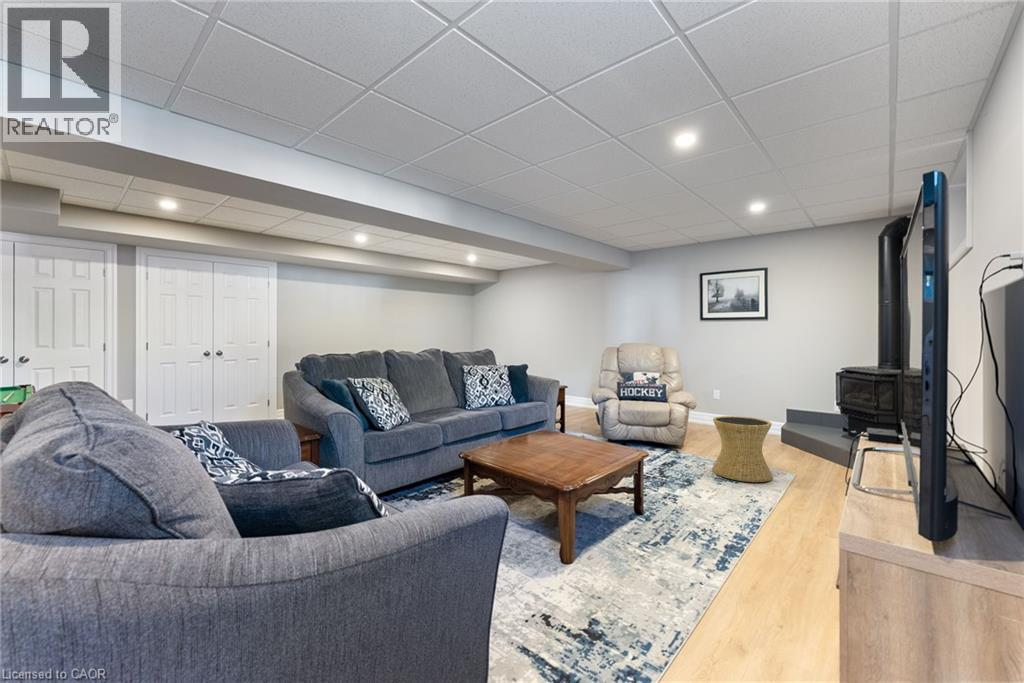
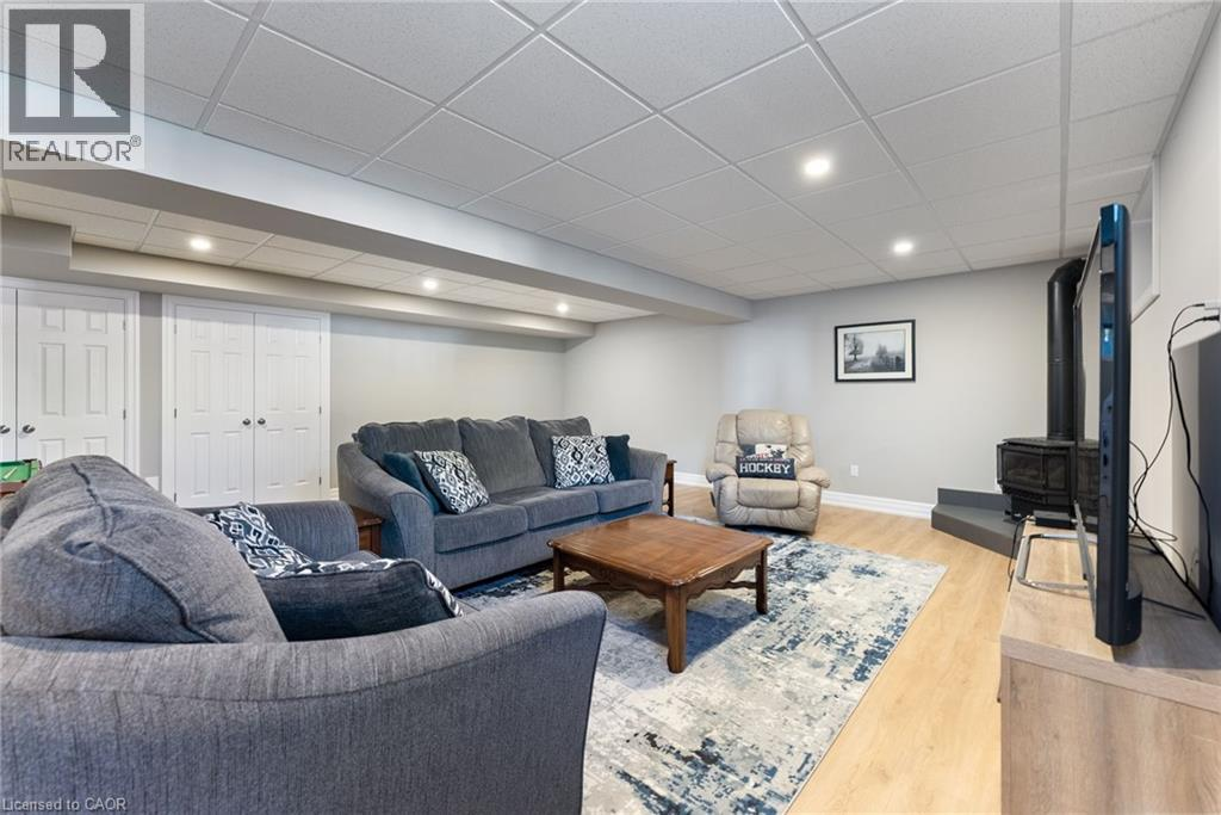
- side table (741, 447)
